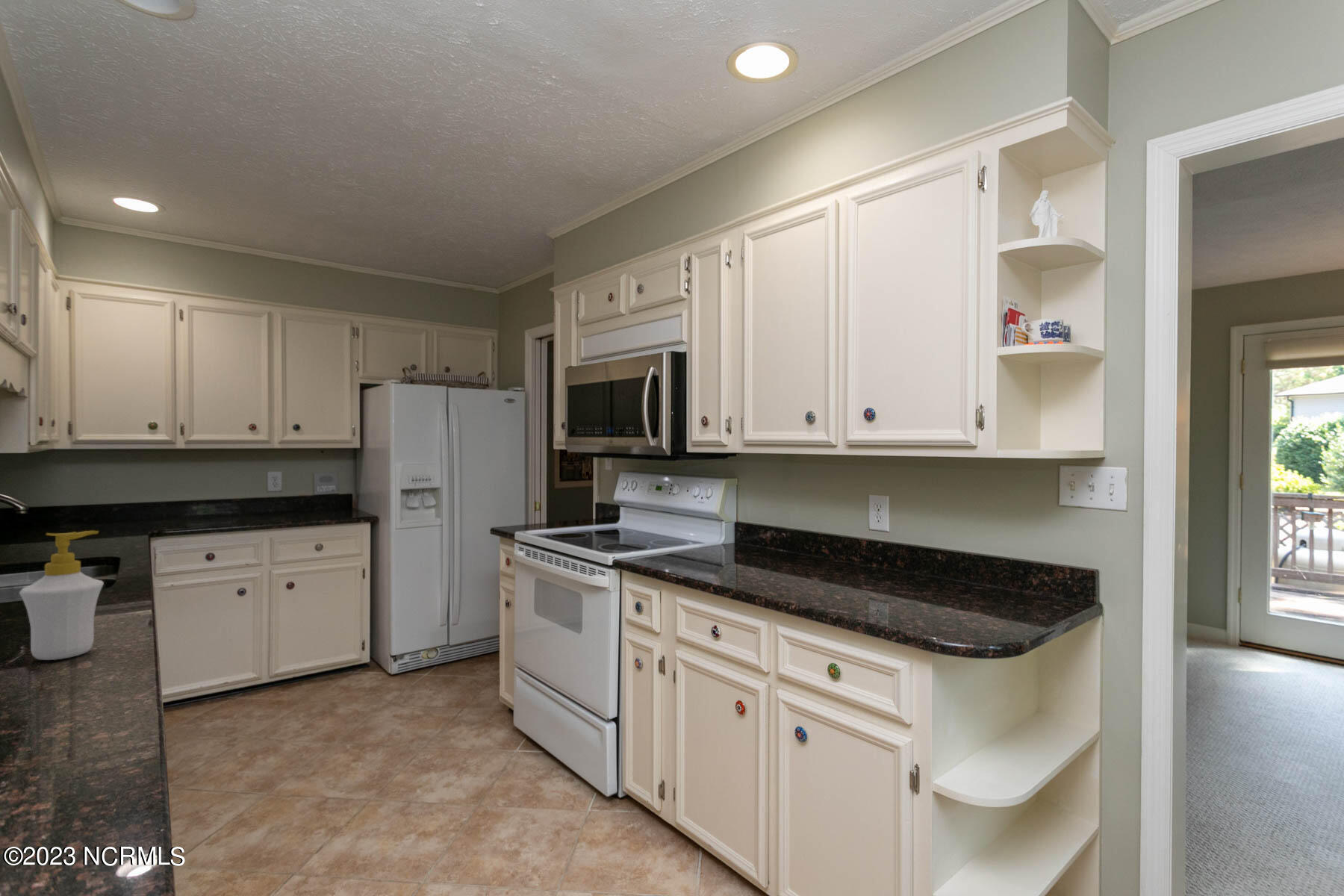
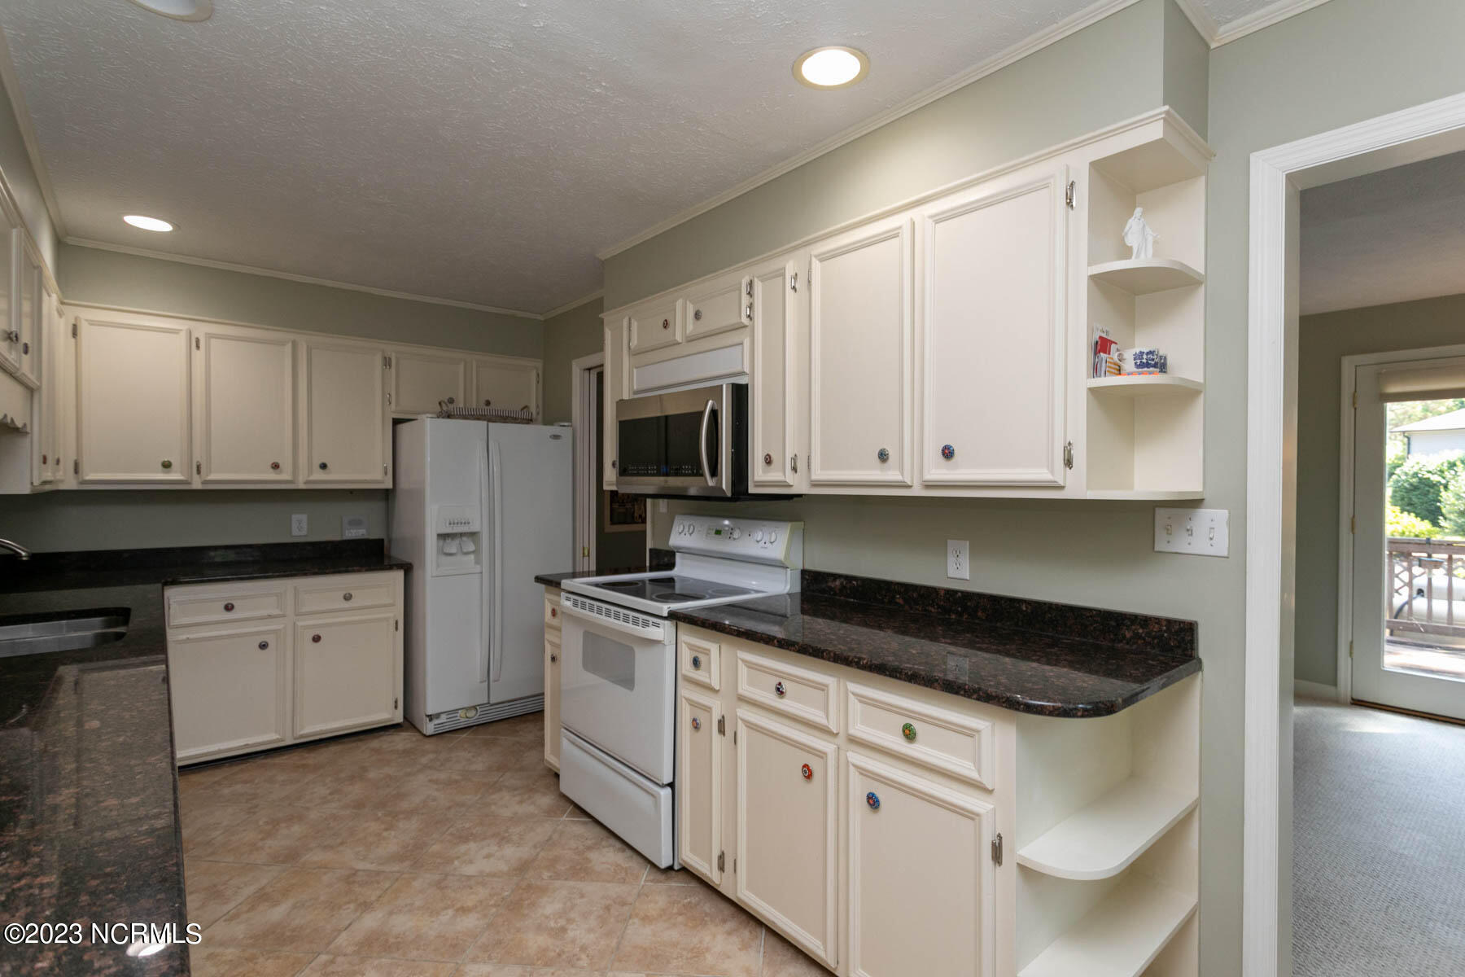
- soap bottle (63, 594)
